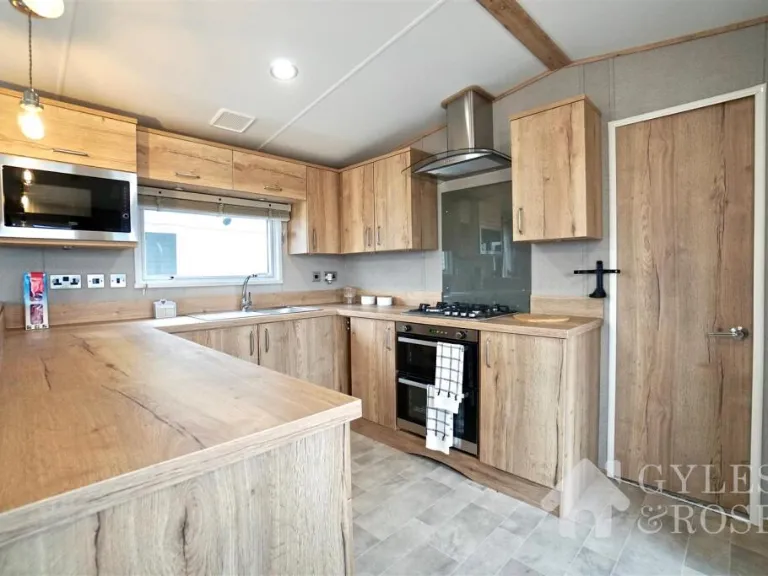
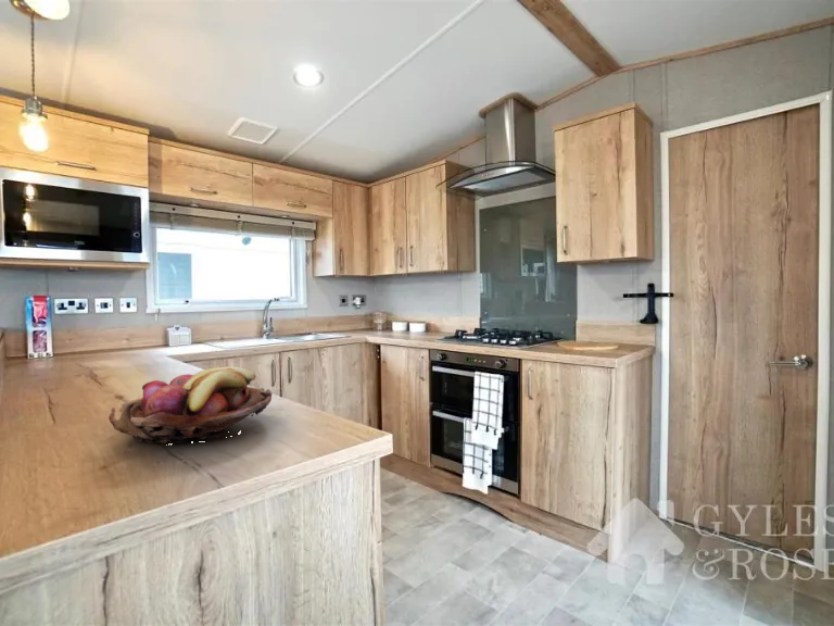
+ fruit basket (197, 400)
